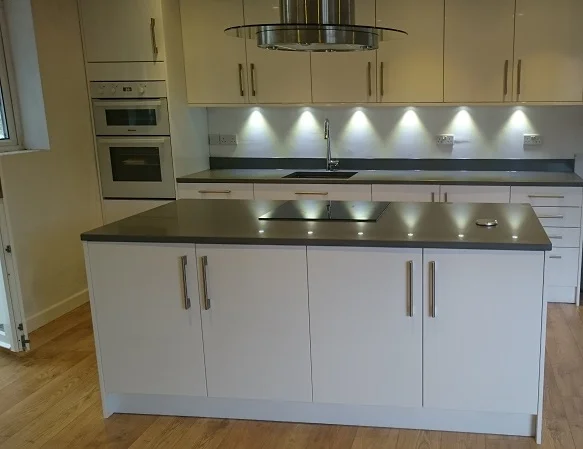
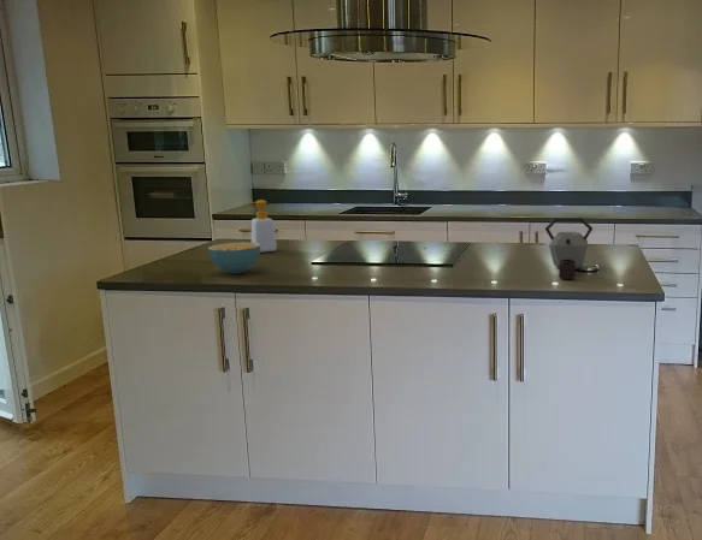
+ cereal bowl (235, 259)
+ soap bottle (256, 225)
+ kettle (567, 245)
